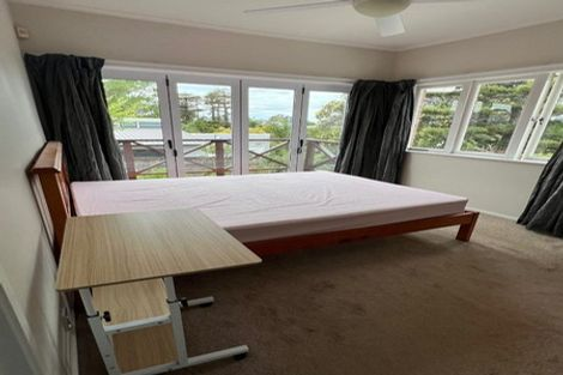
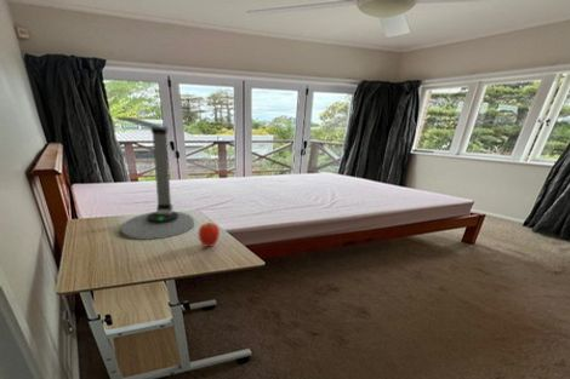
+ desk lamp (155, 176)
+ apple (209, 232)
